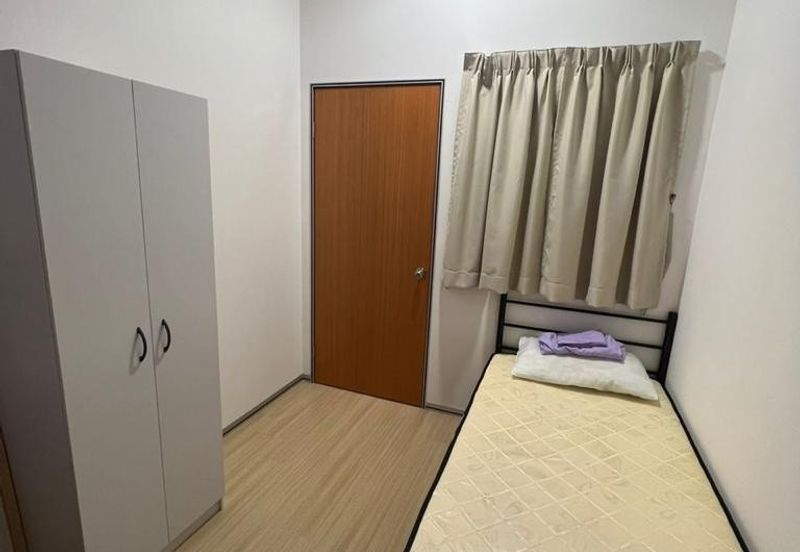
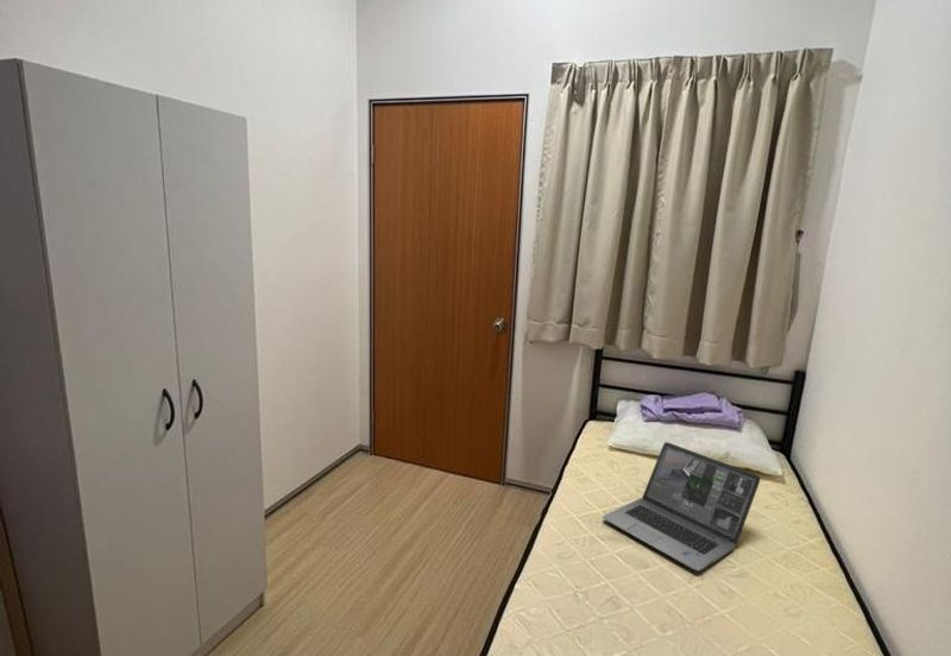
+ laptop (679, 499)
